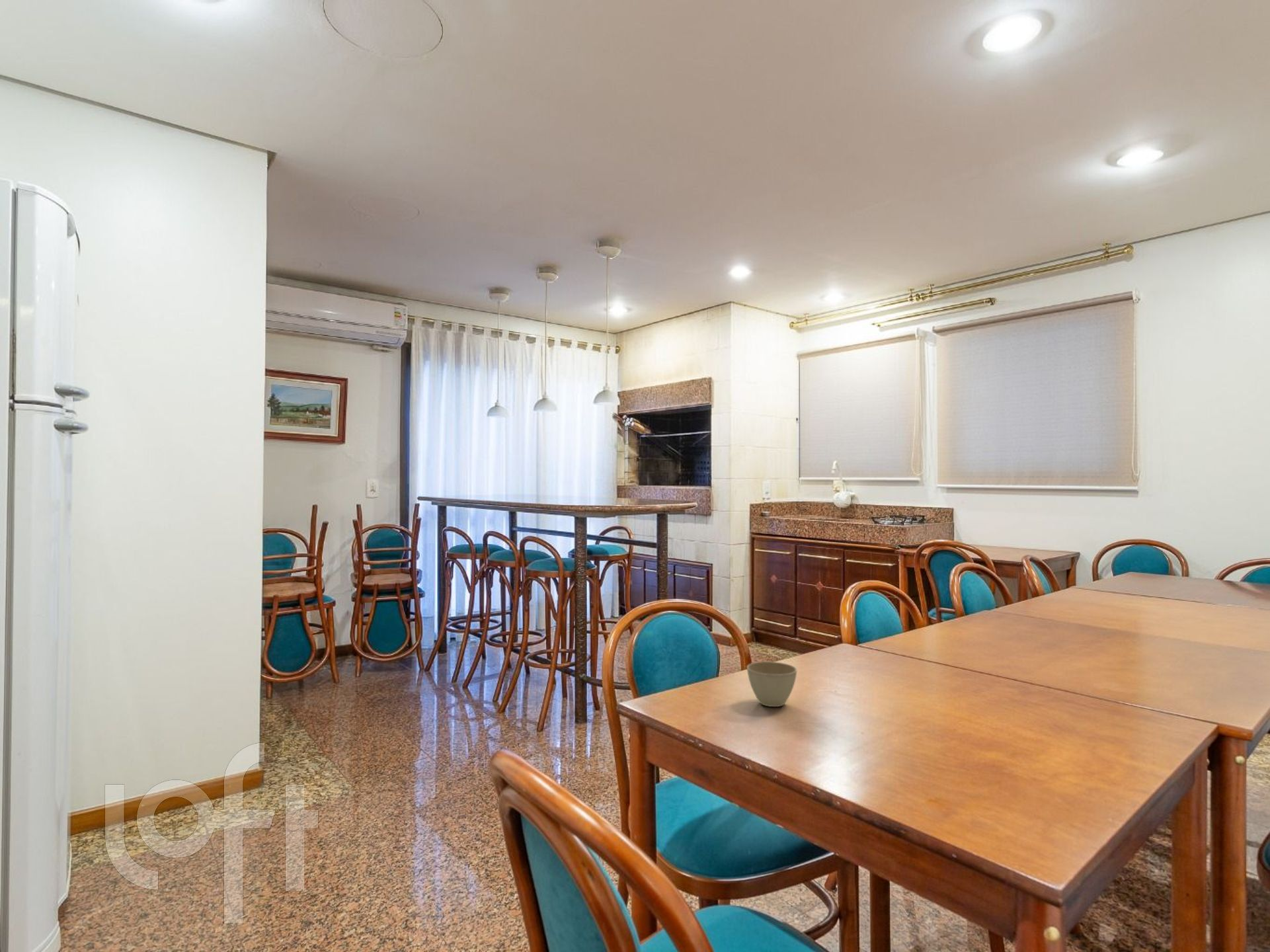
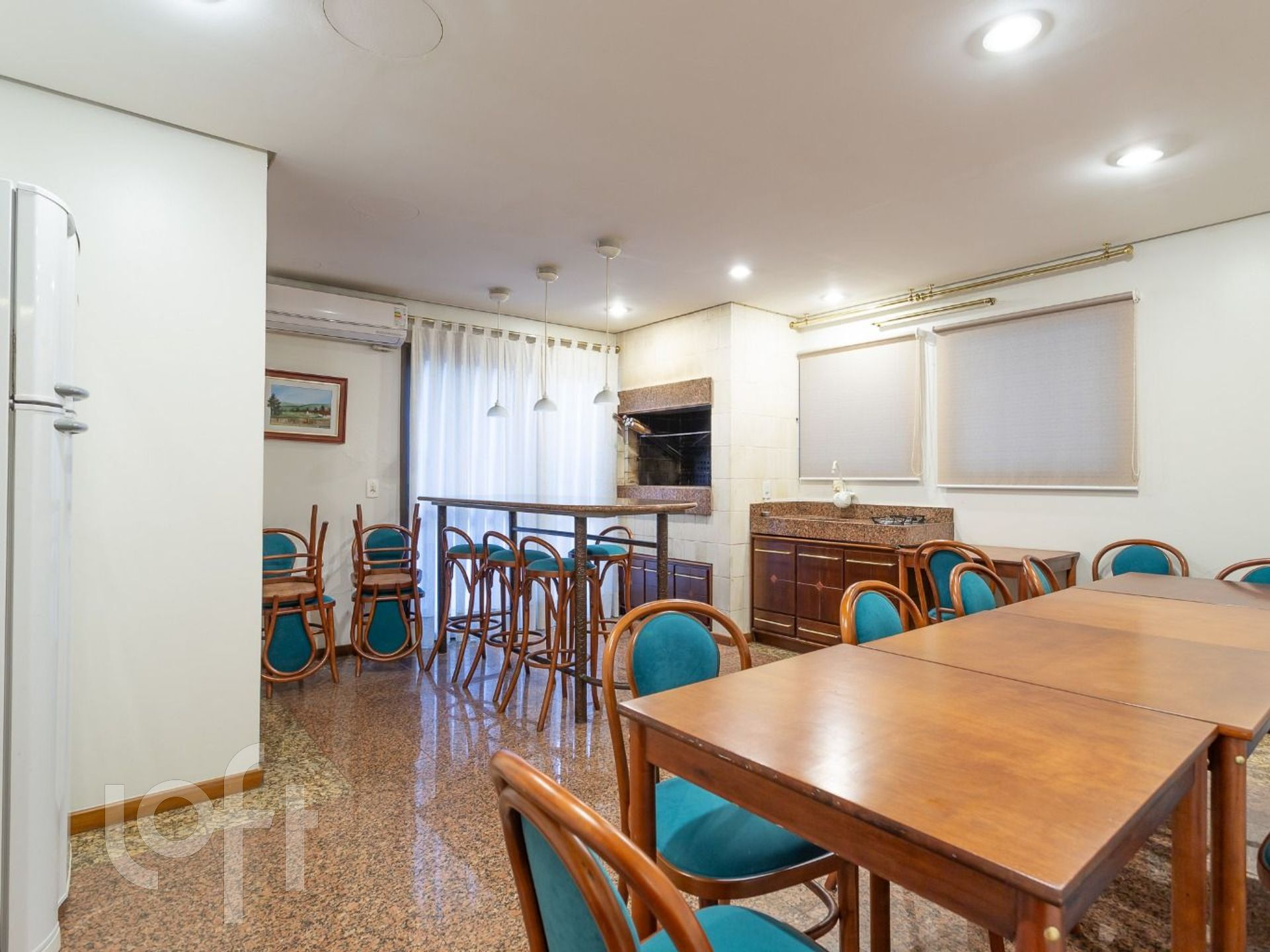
- flower pot (772, 685)
